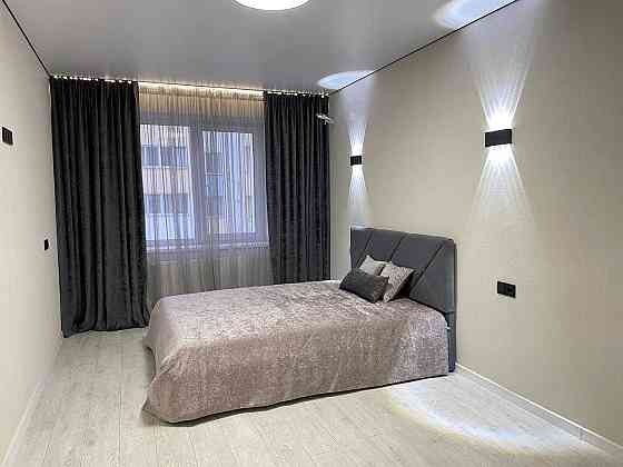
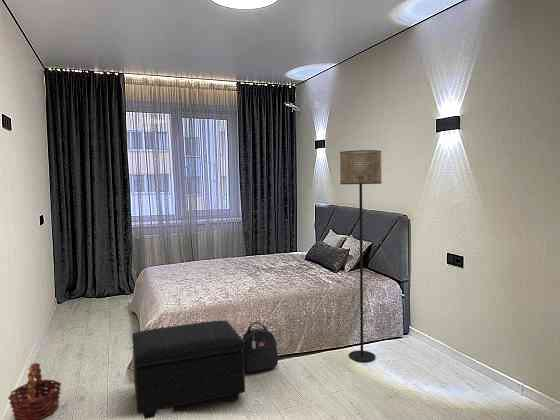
+ footstool (187, 364)
+ basket (35, 387)
+ backpack (258, 346)
+ floor lamp (361, 255)
